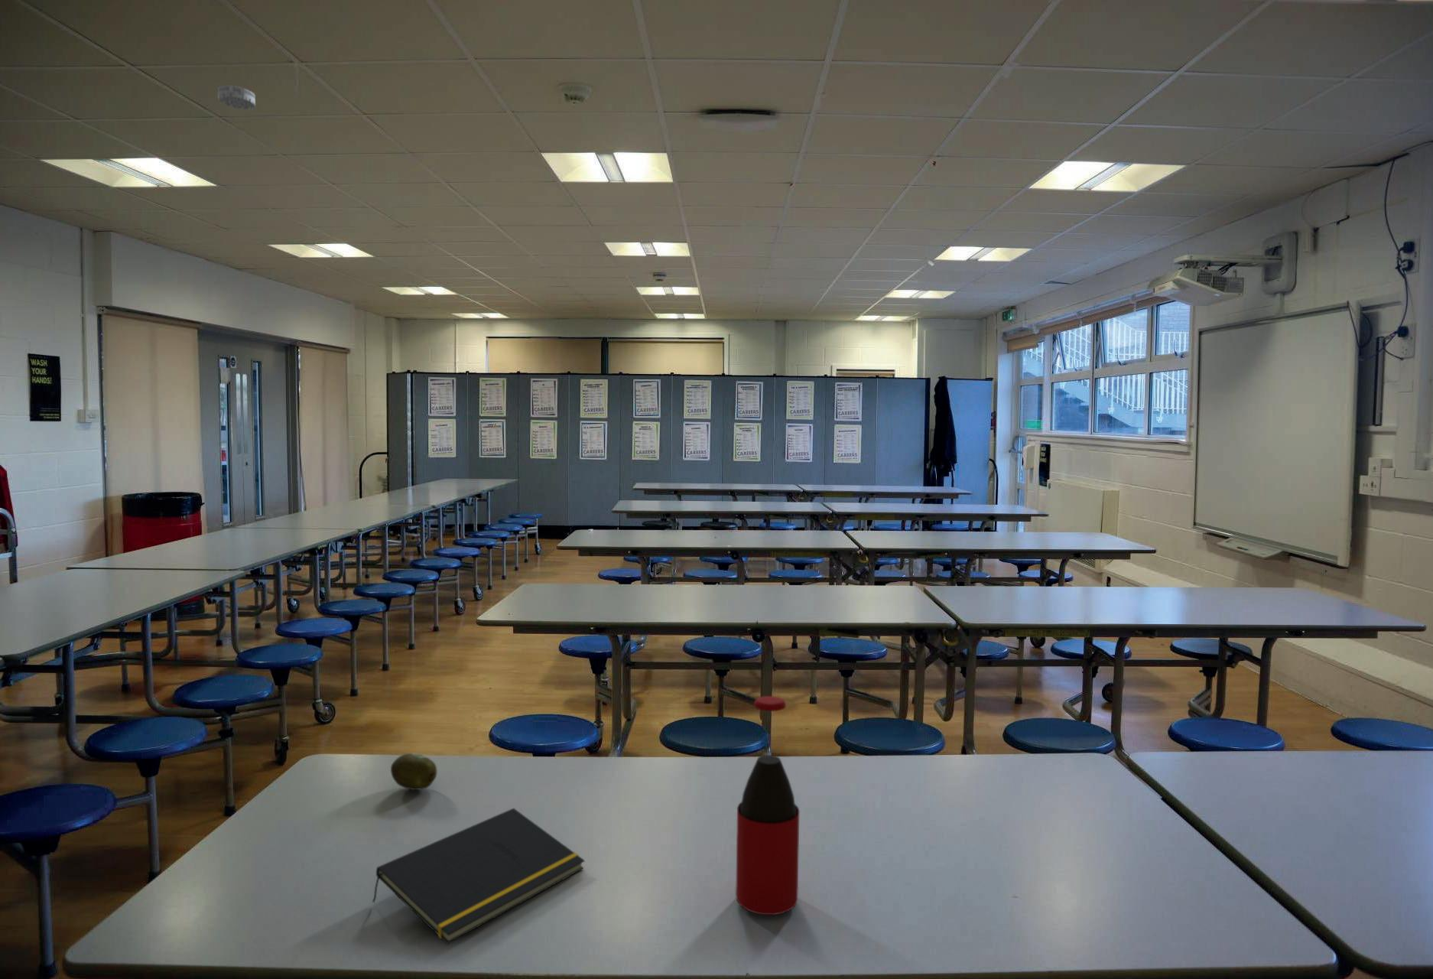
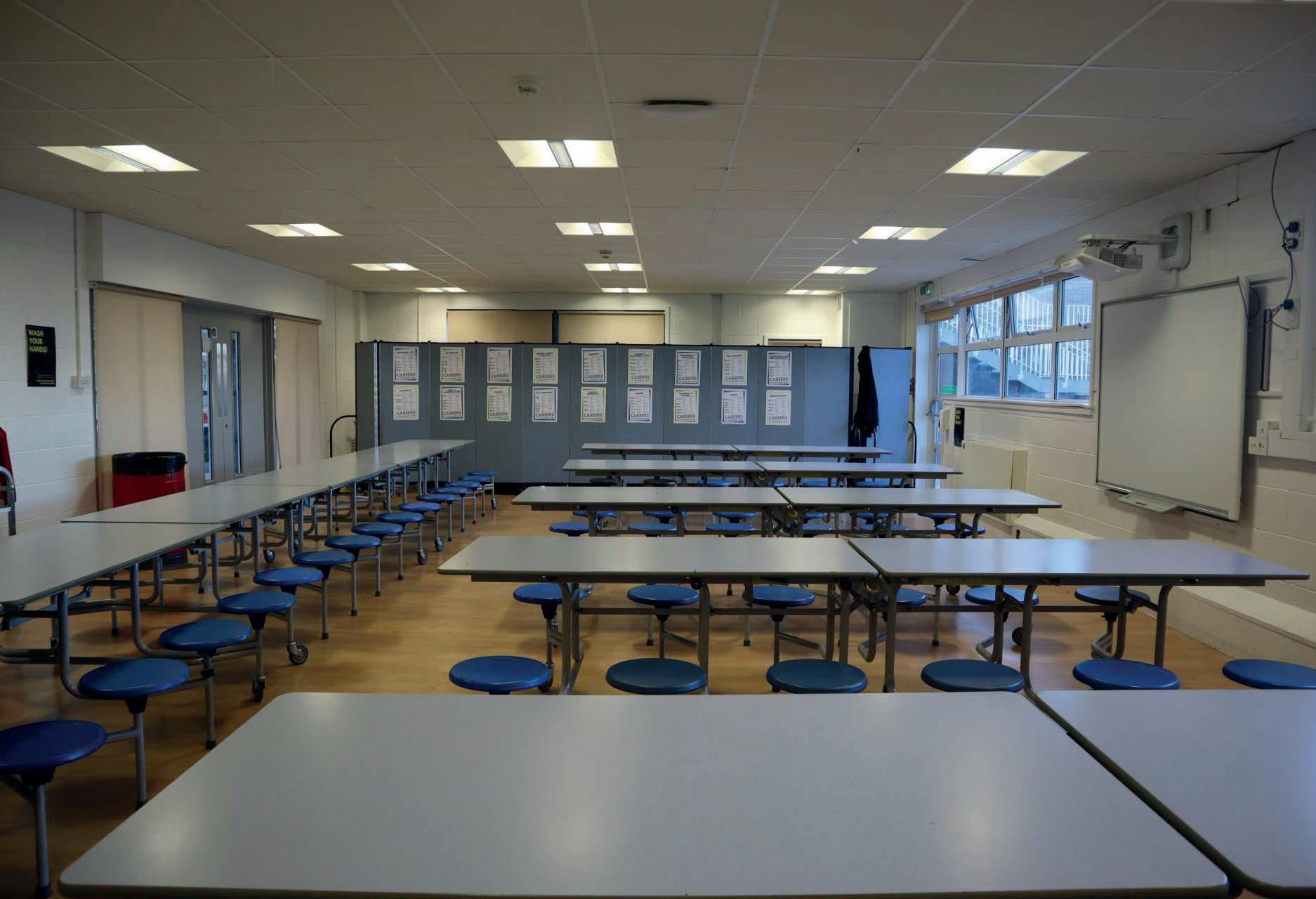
- fruit (414, 771)
- smoke detector (236, 96)
- notepad (485, 867)
- bottle (768, 800)
